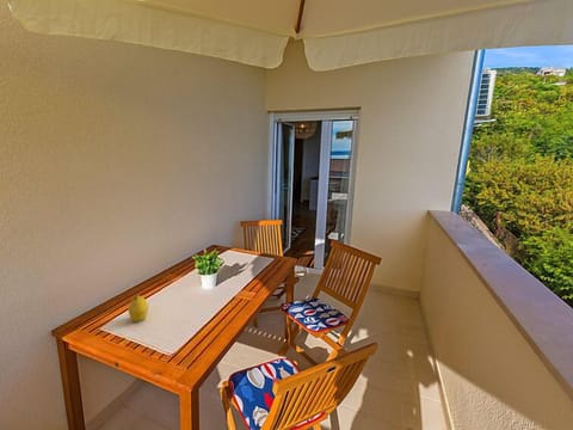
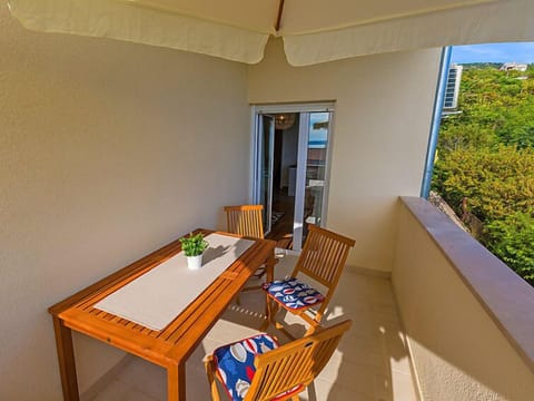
- fruit (137, 307)
